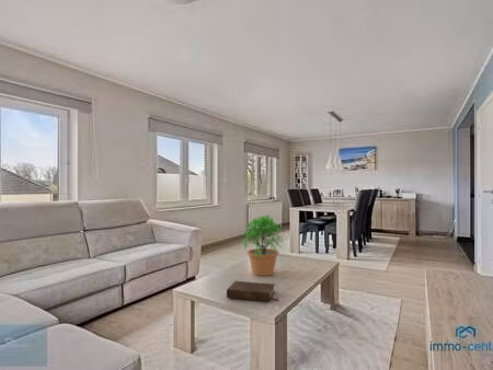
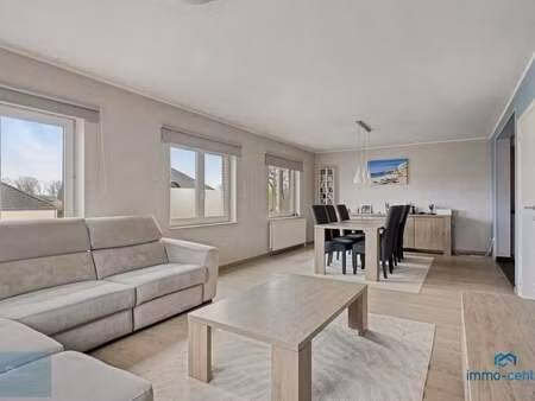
- book (251, 290)
- potted plant (262, 243)
